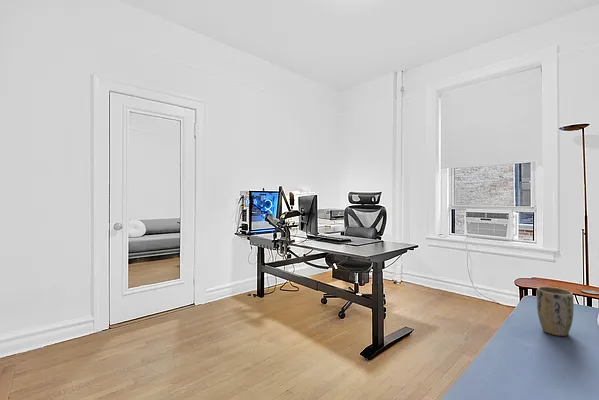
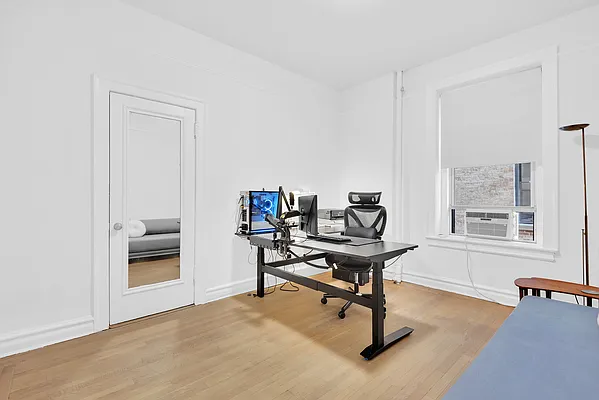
- plant pot (554, 311)
